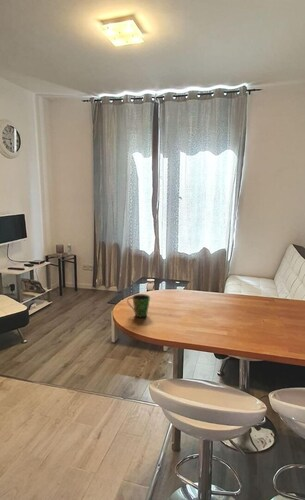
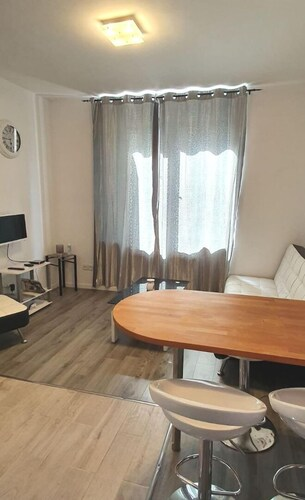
- cup (138, 306)
